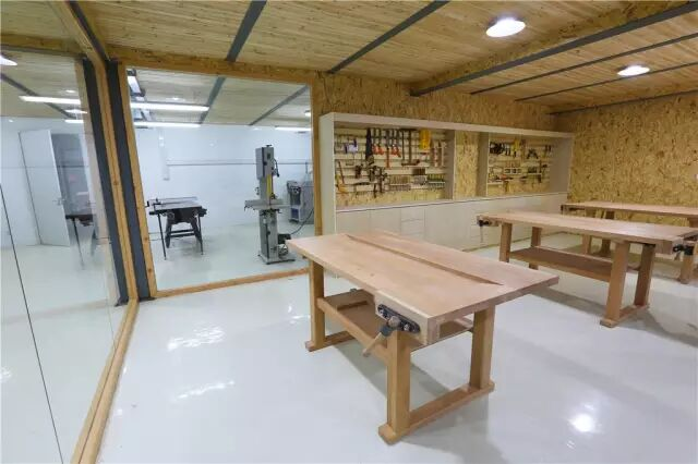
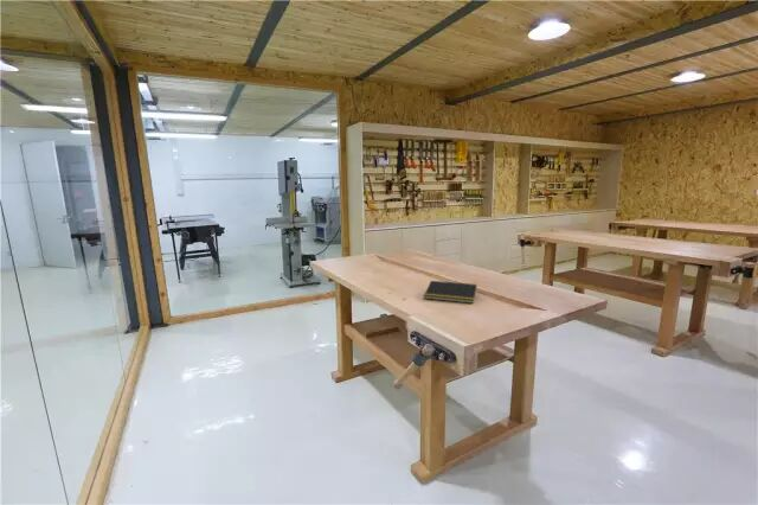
+ notepad (450, 290)
